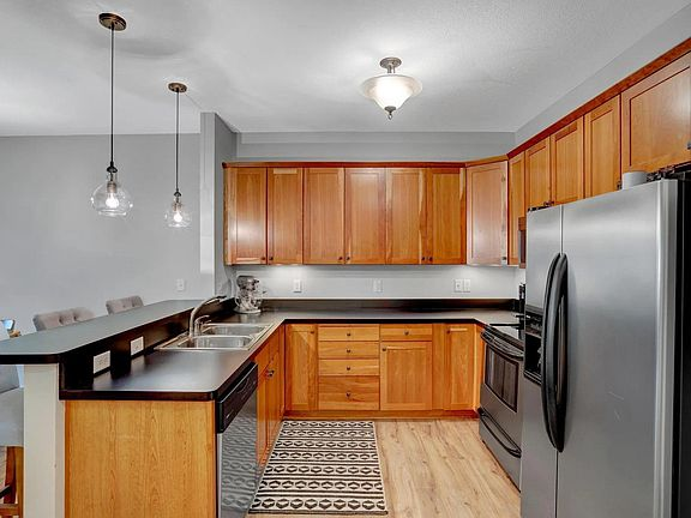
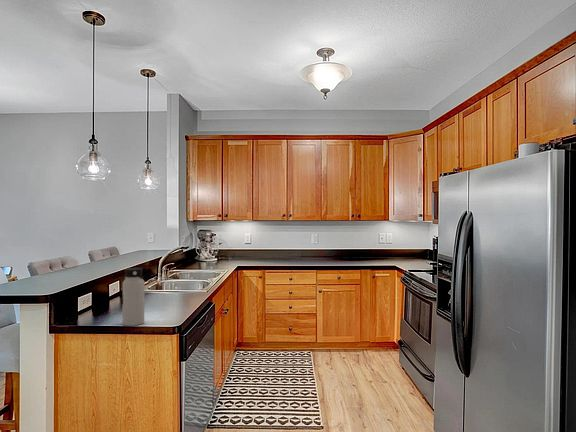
+ water bottle (133, 295)
